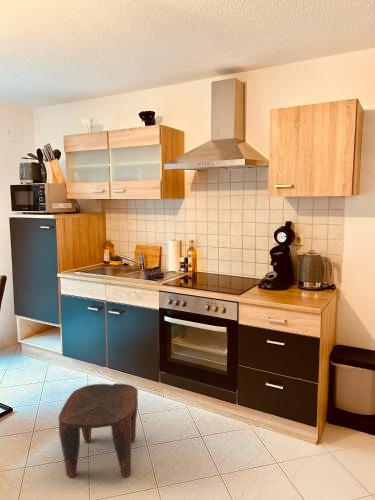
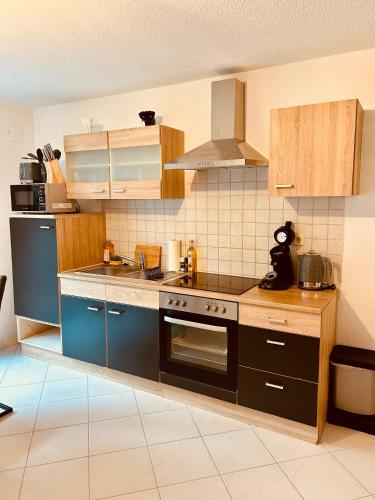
- stool (100, 427)
